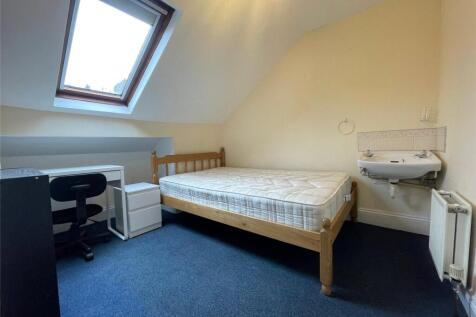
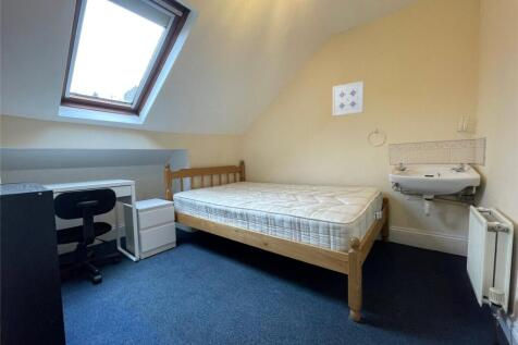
+ wall art (347, 99)
